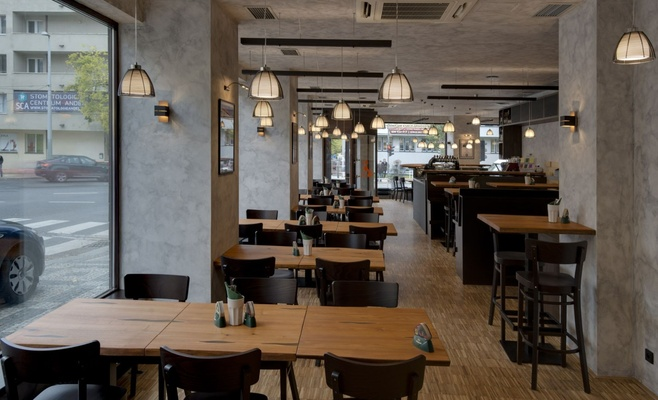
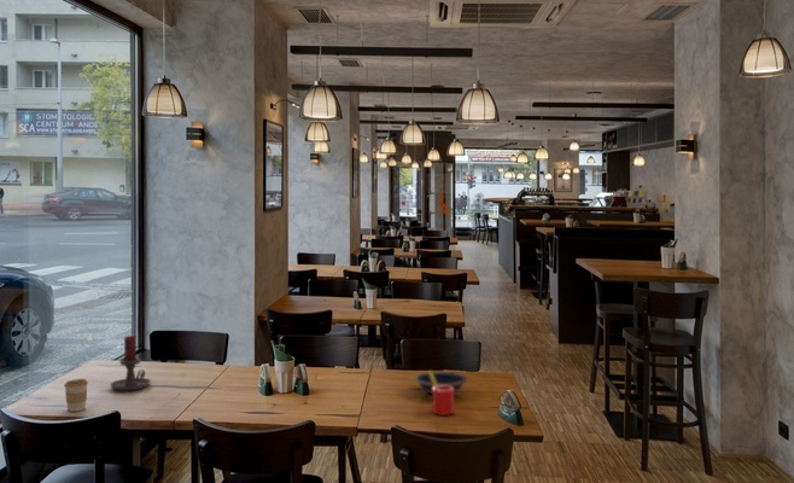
+ coffee cup (76, 394)
+ candle holder (133, 360)
+ bowl (440, 384)
+ straw (440, 391)
